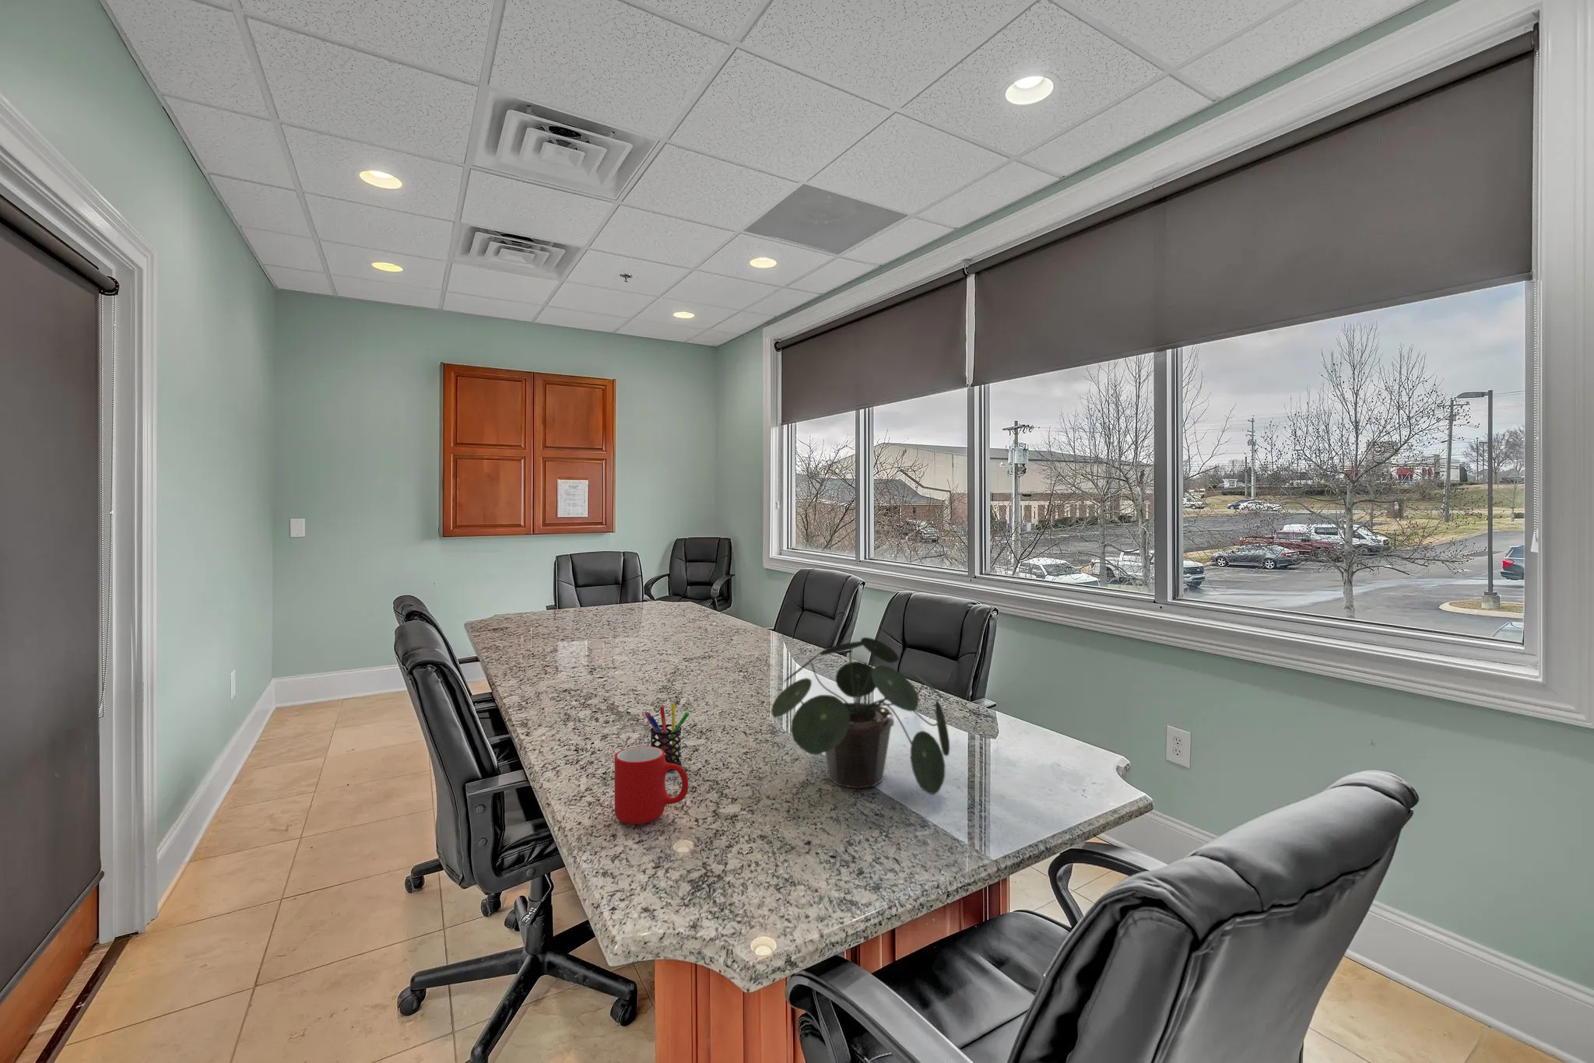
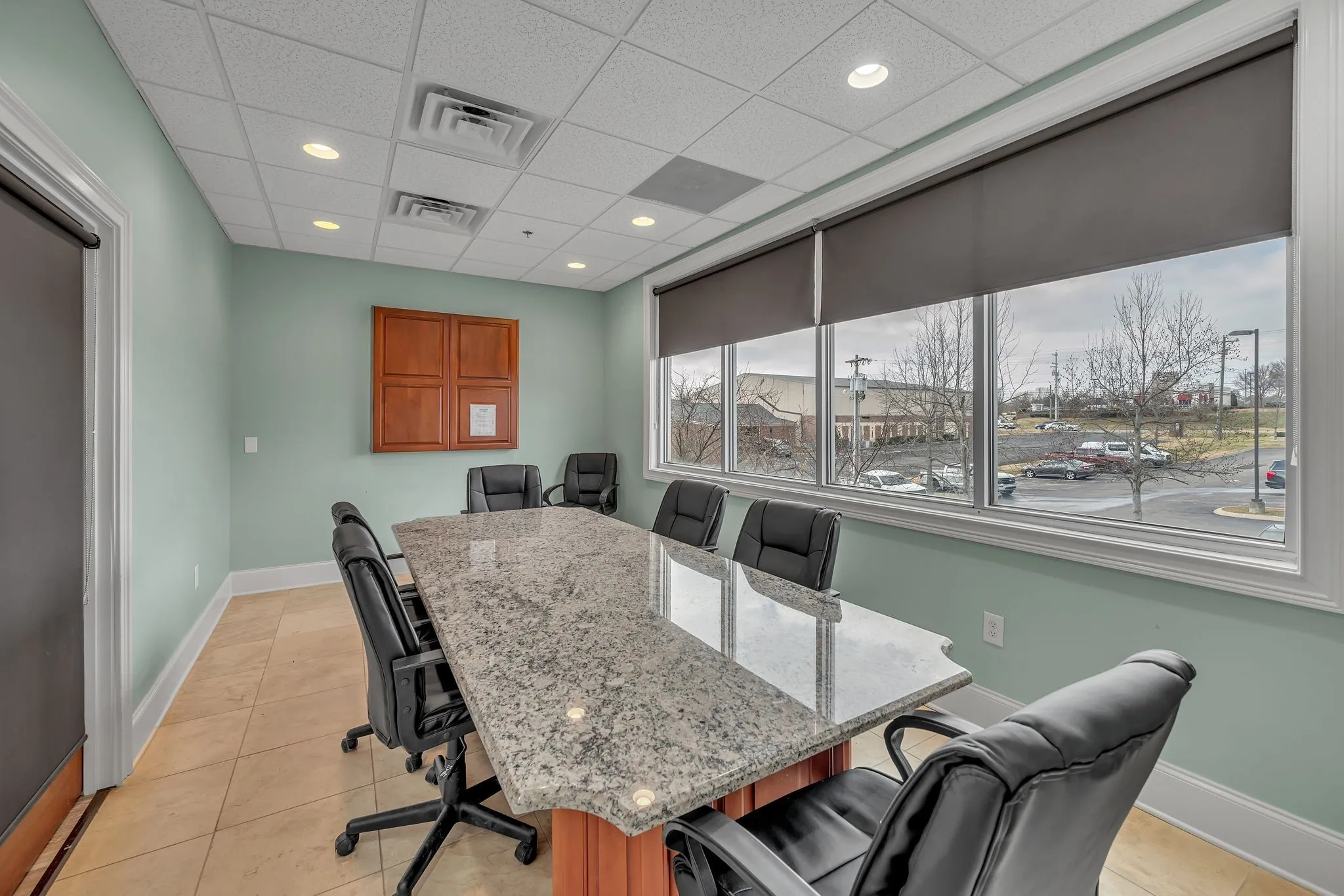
- cup (651, 785)
- potted plant (859, 709)
- pen holder (669, 734)
